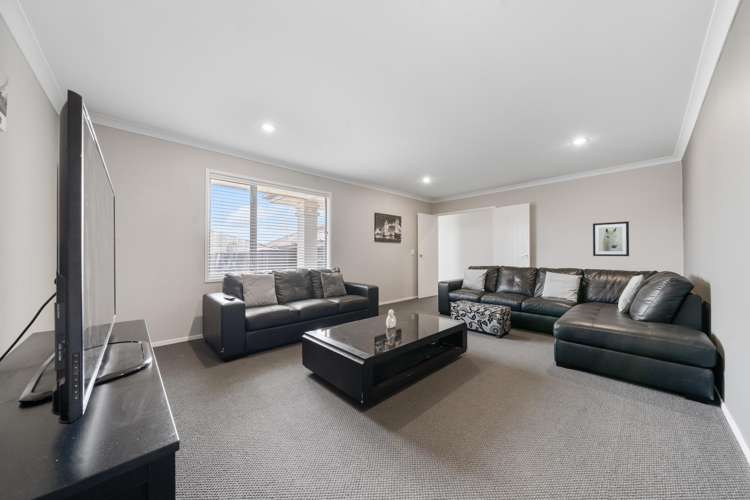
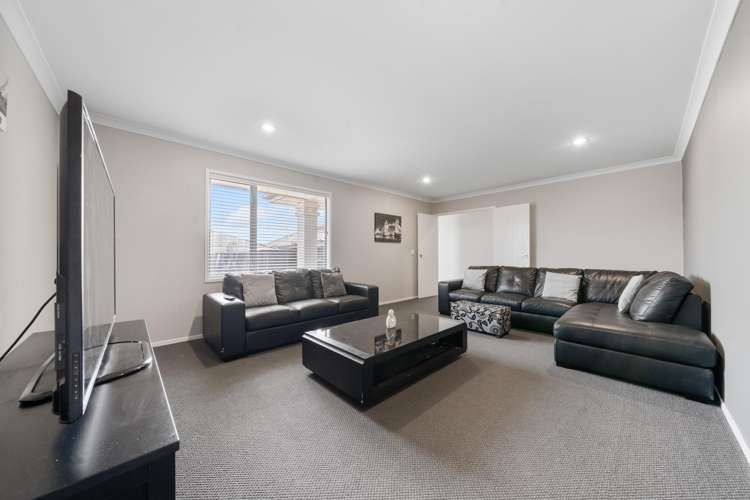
- wall art (610, 239)
